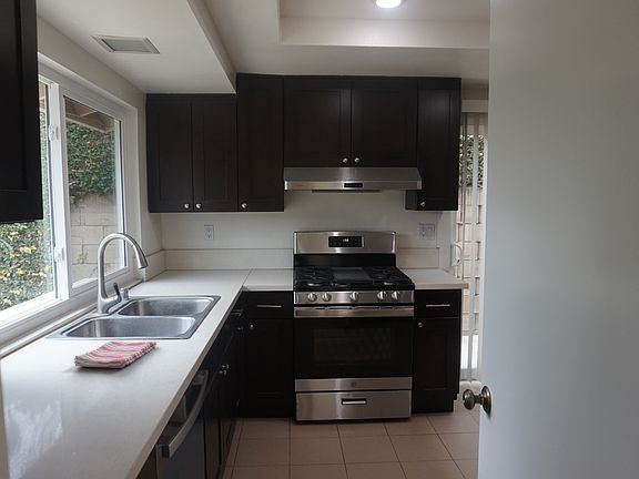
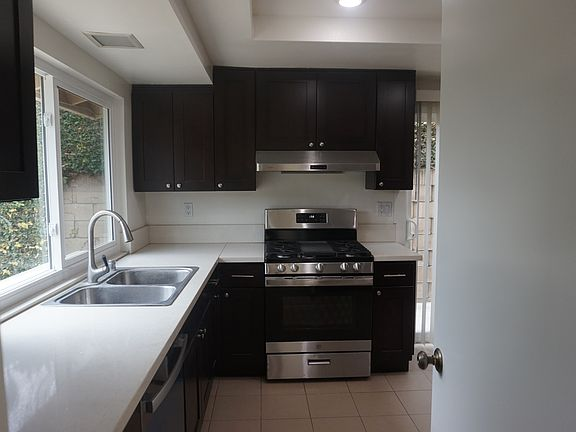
- dish towel (118, 351)
